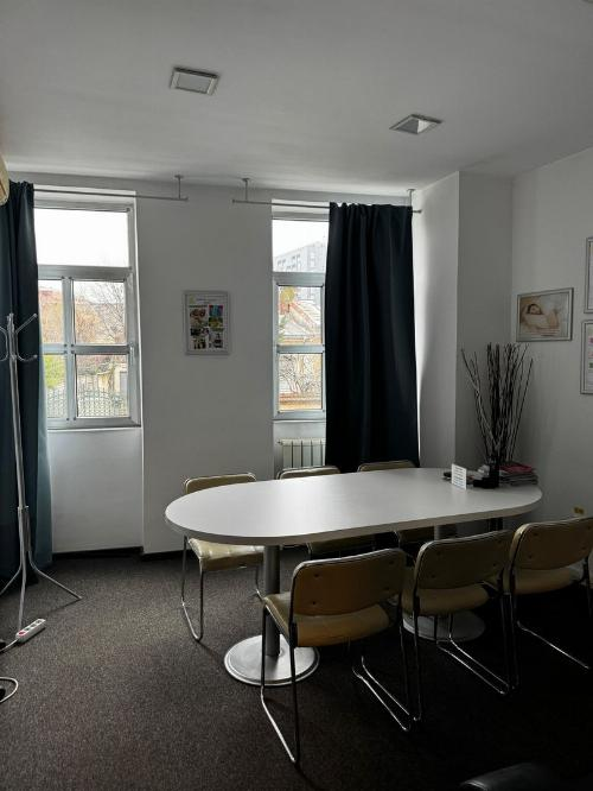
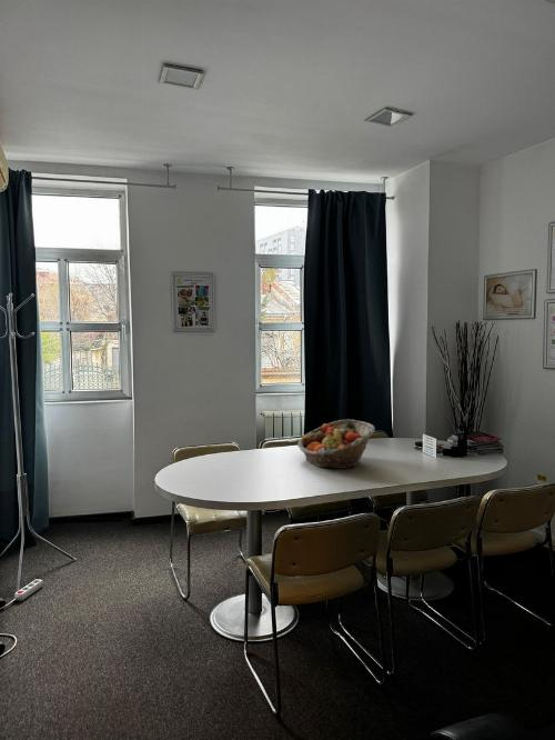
+ fruit basket (335, 442)
